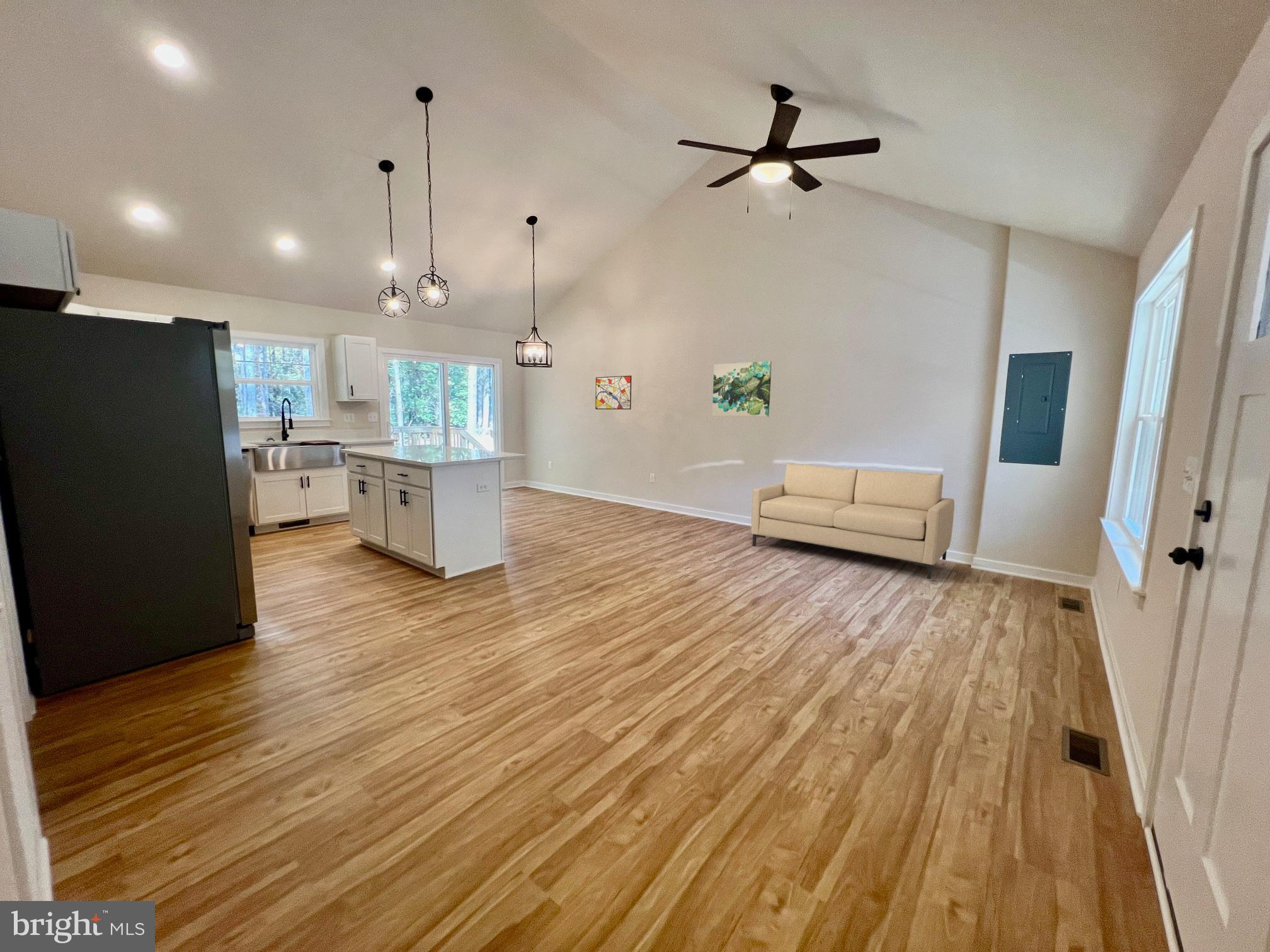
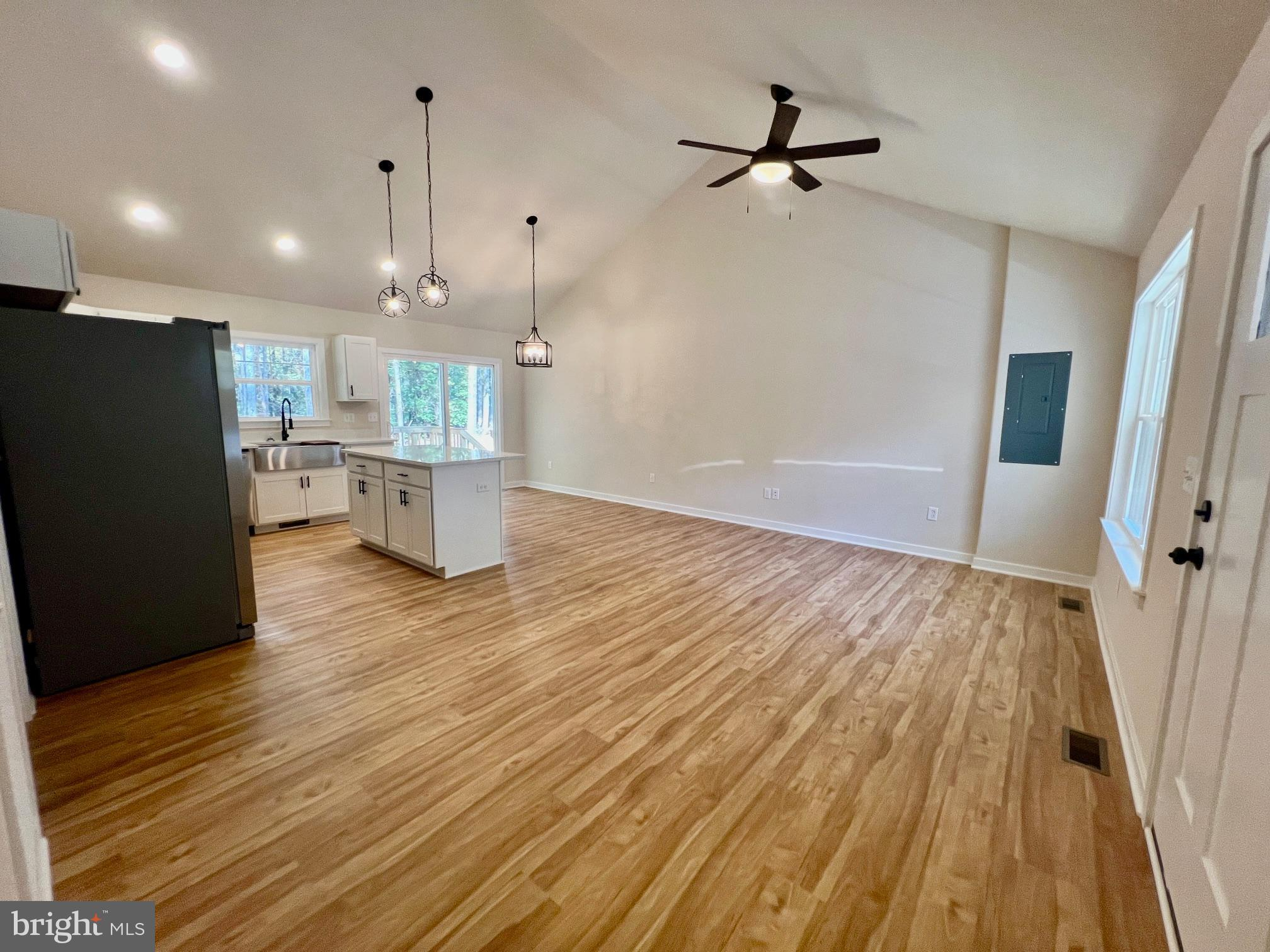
- wall art (612, 393)
- wall art (740, 390)
- sofa (847, 511)
